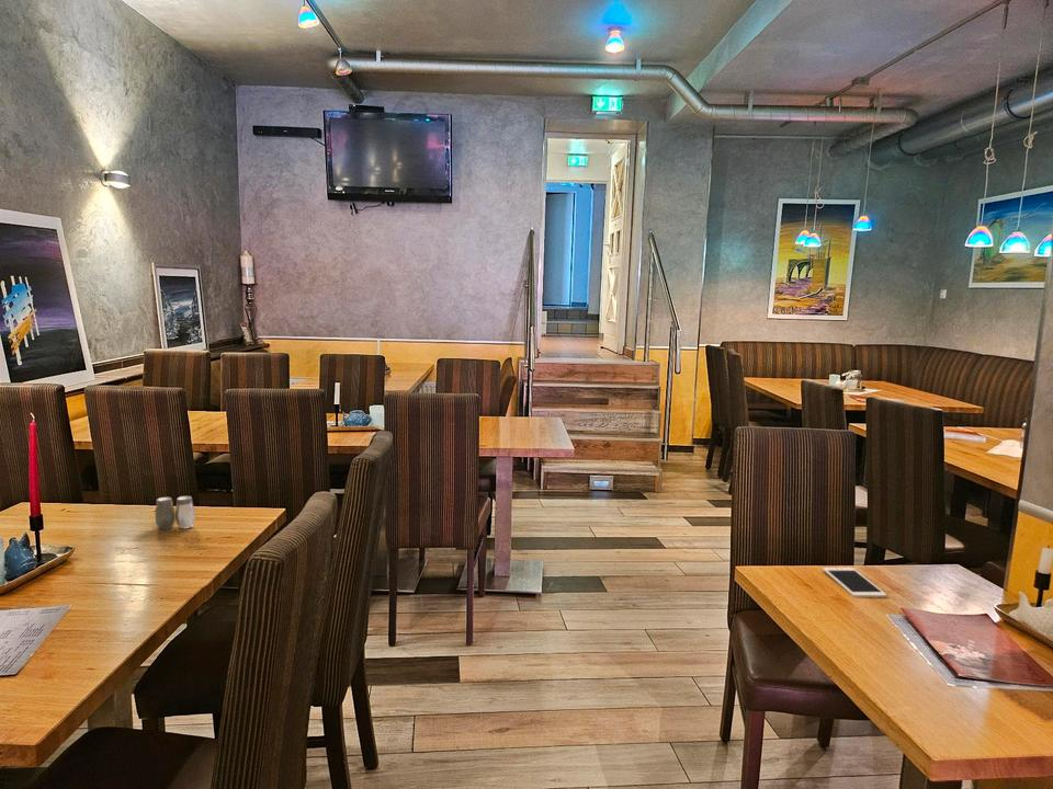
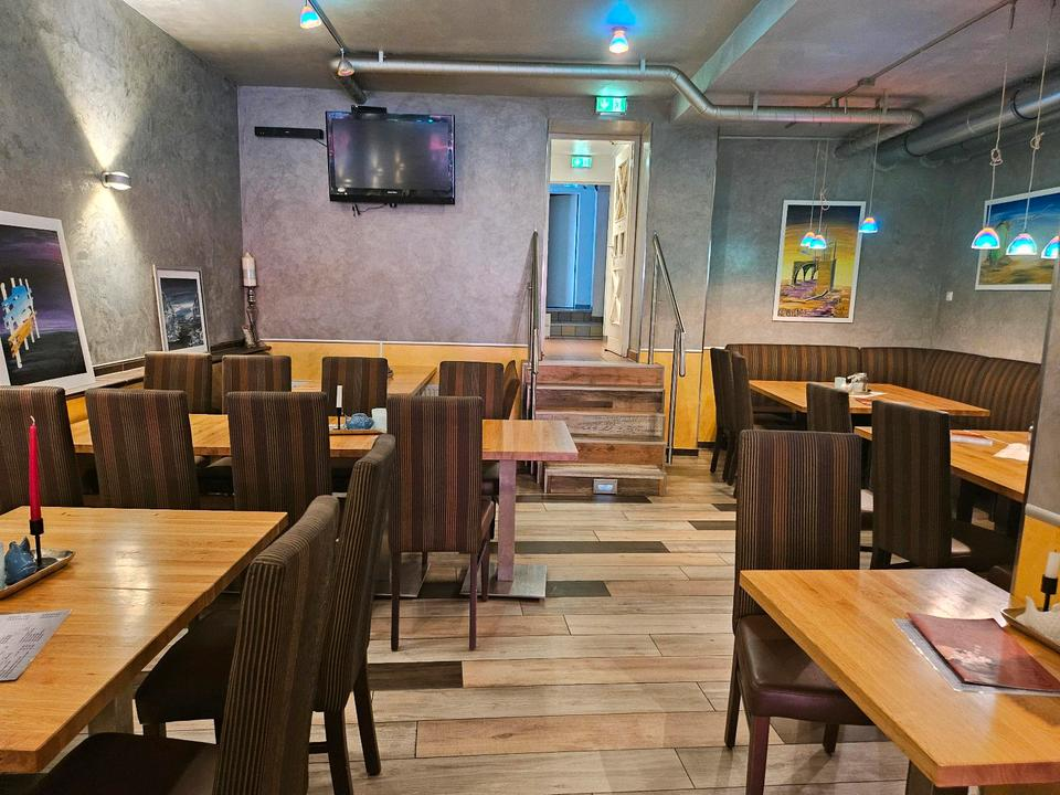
- salt and pepper shaker (176, 512)
- cell phone (852, 581)
